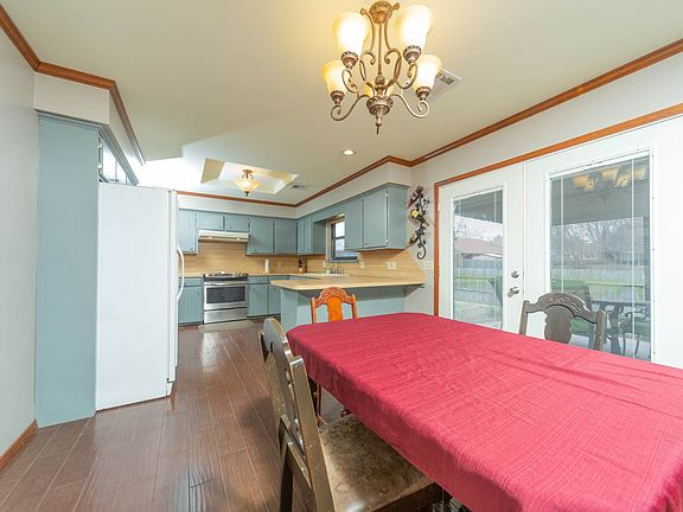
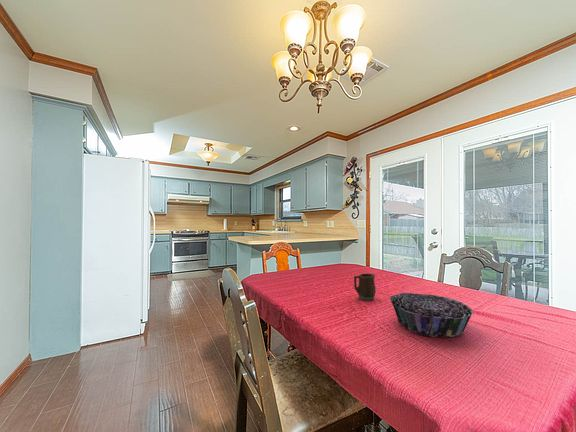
+ decorative bowl (428, 314)
+ mug (364, 286)
